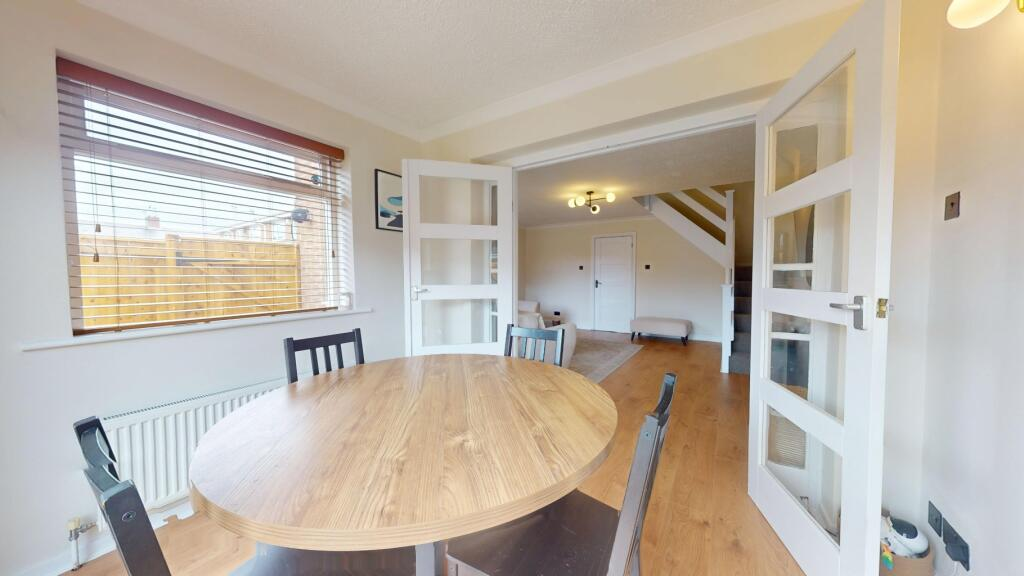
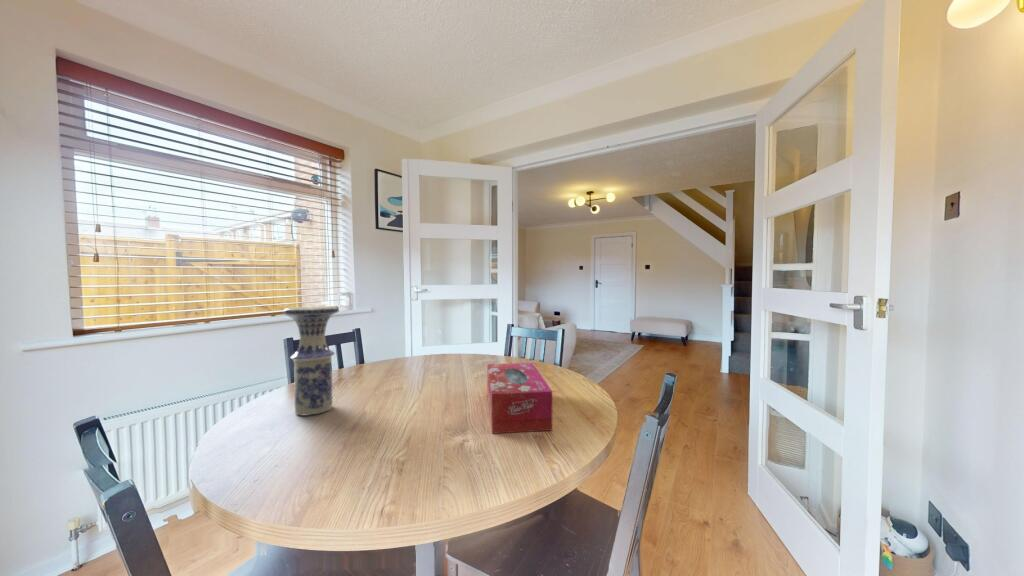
+ vase (313, 358)
+ tissue box (515, 392)
